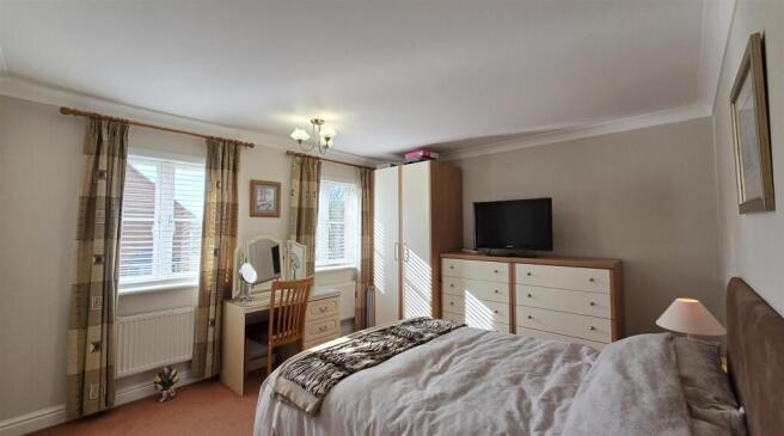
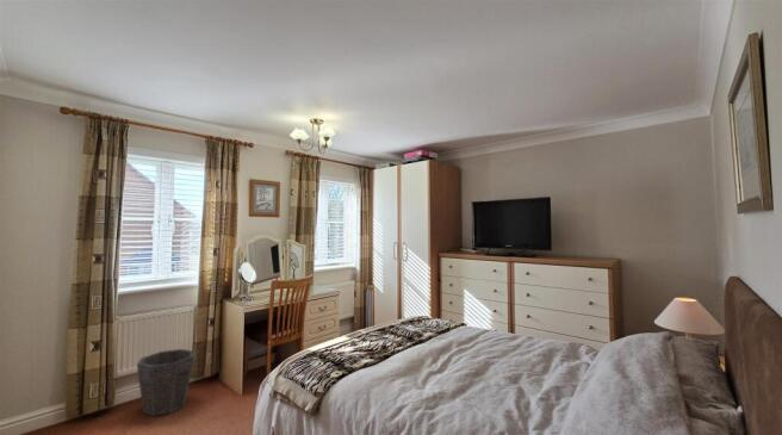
+ waste bin (166, 381)
